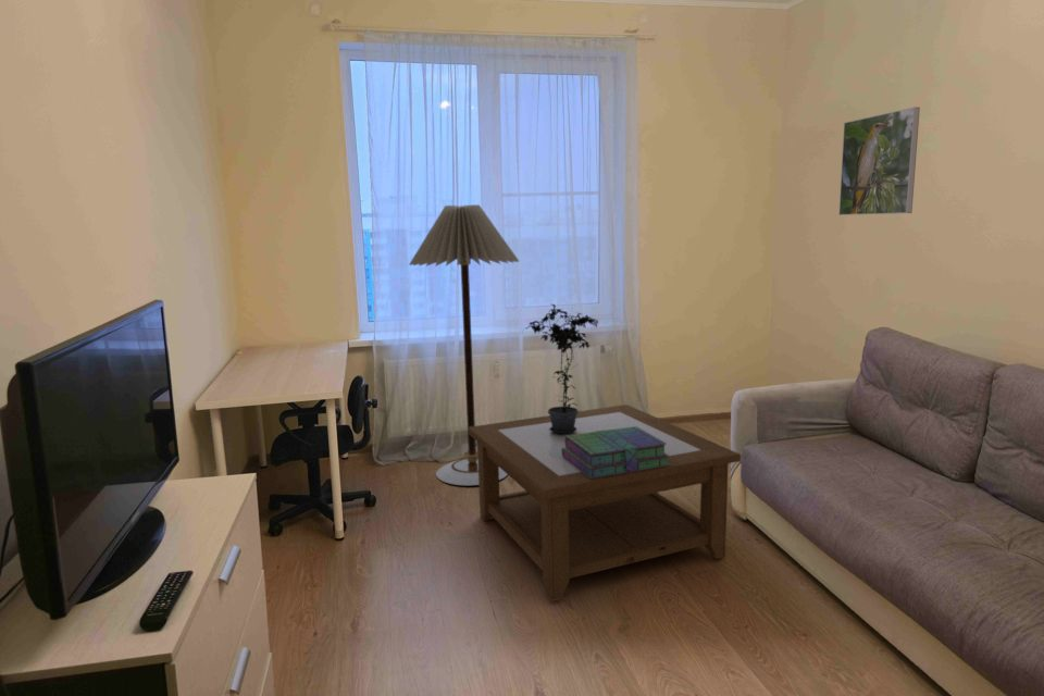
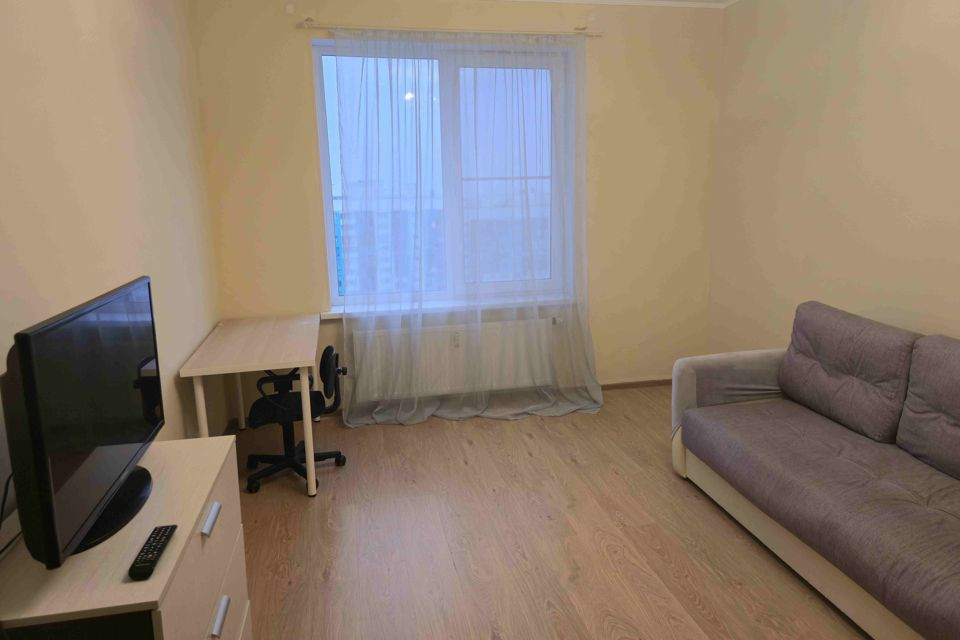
- stack of books (614, 449)
- coffee table (594, 488)
- potted plant (564, 368)
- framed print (875, 165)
- floor lamp (468, 343)
